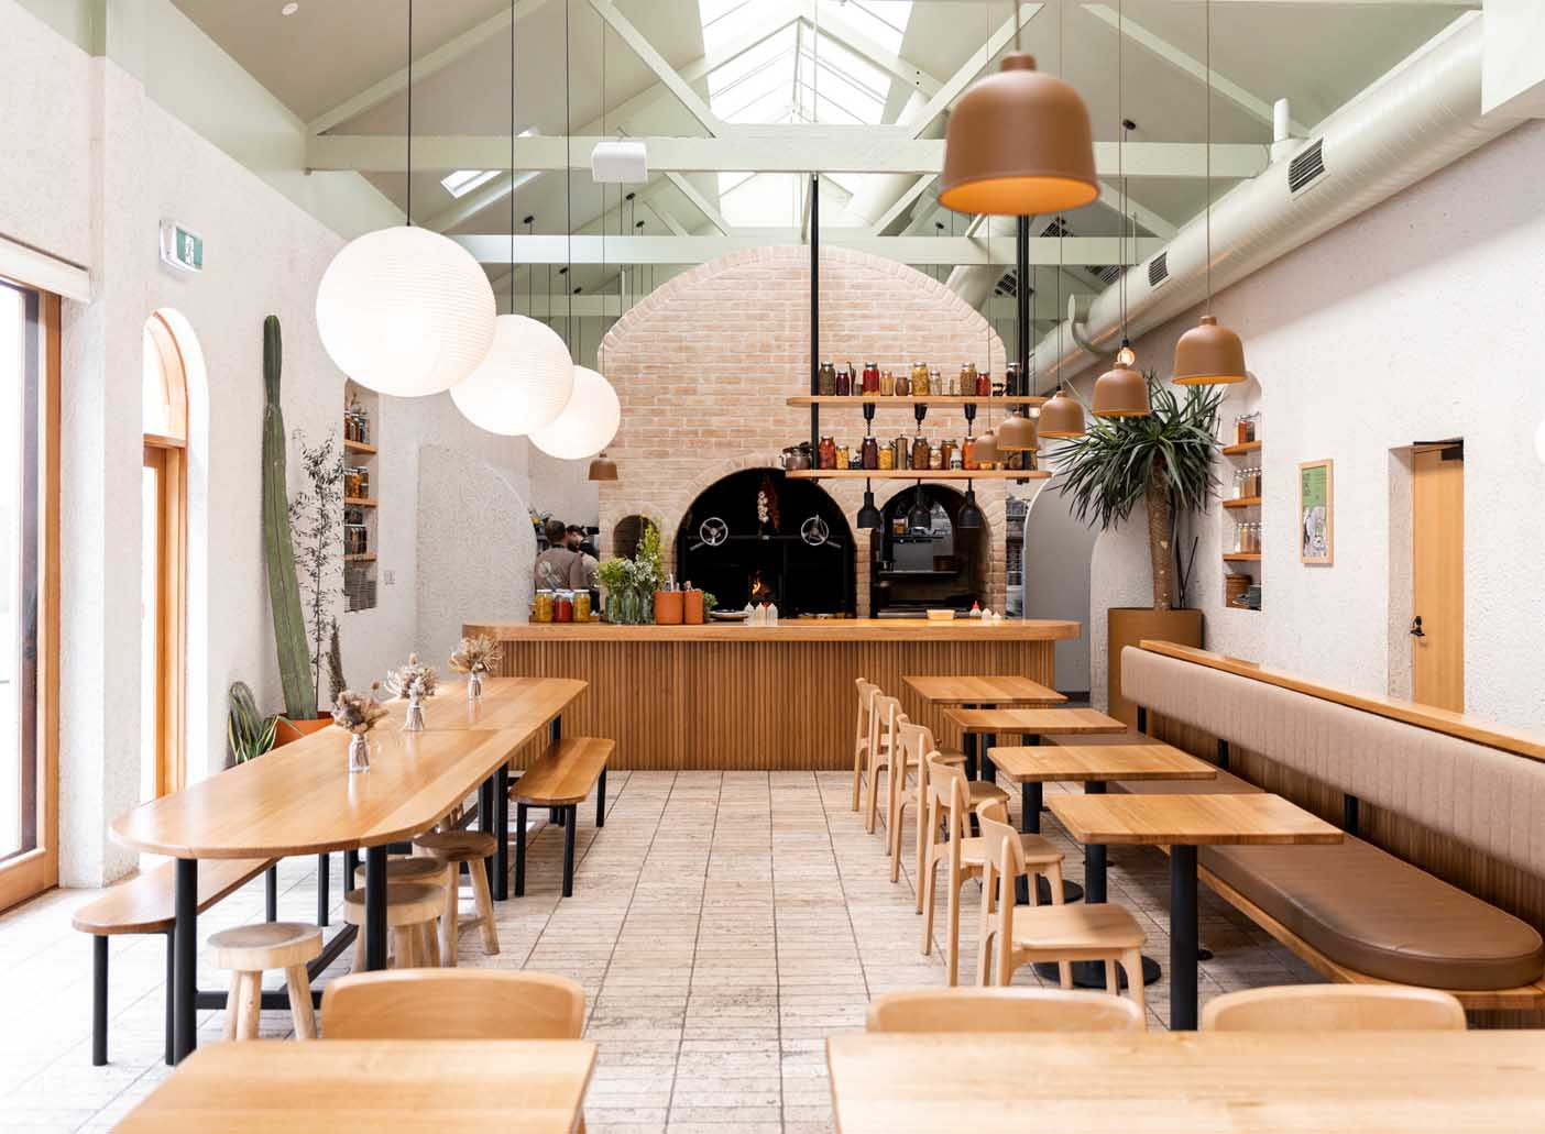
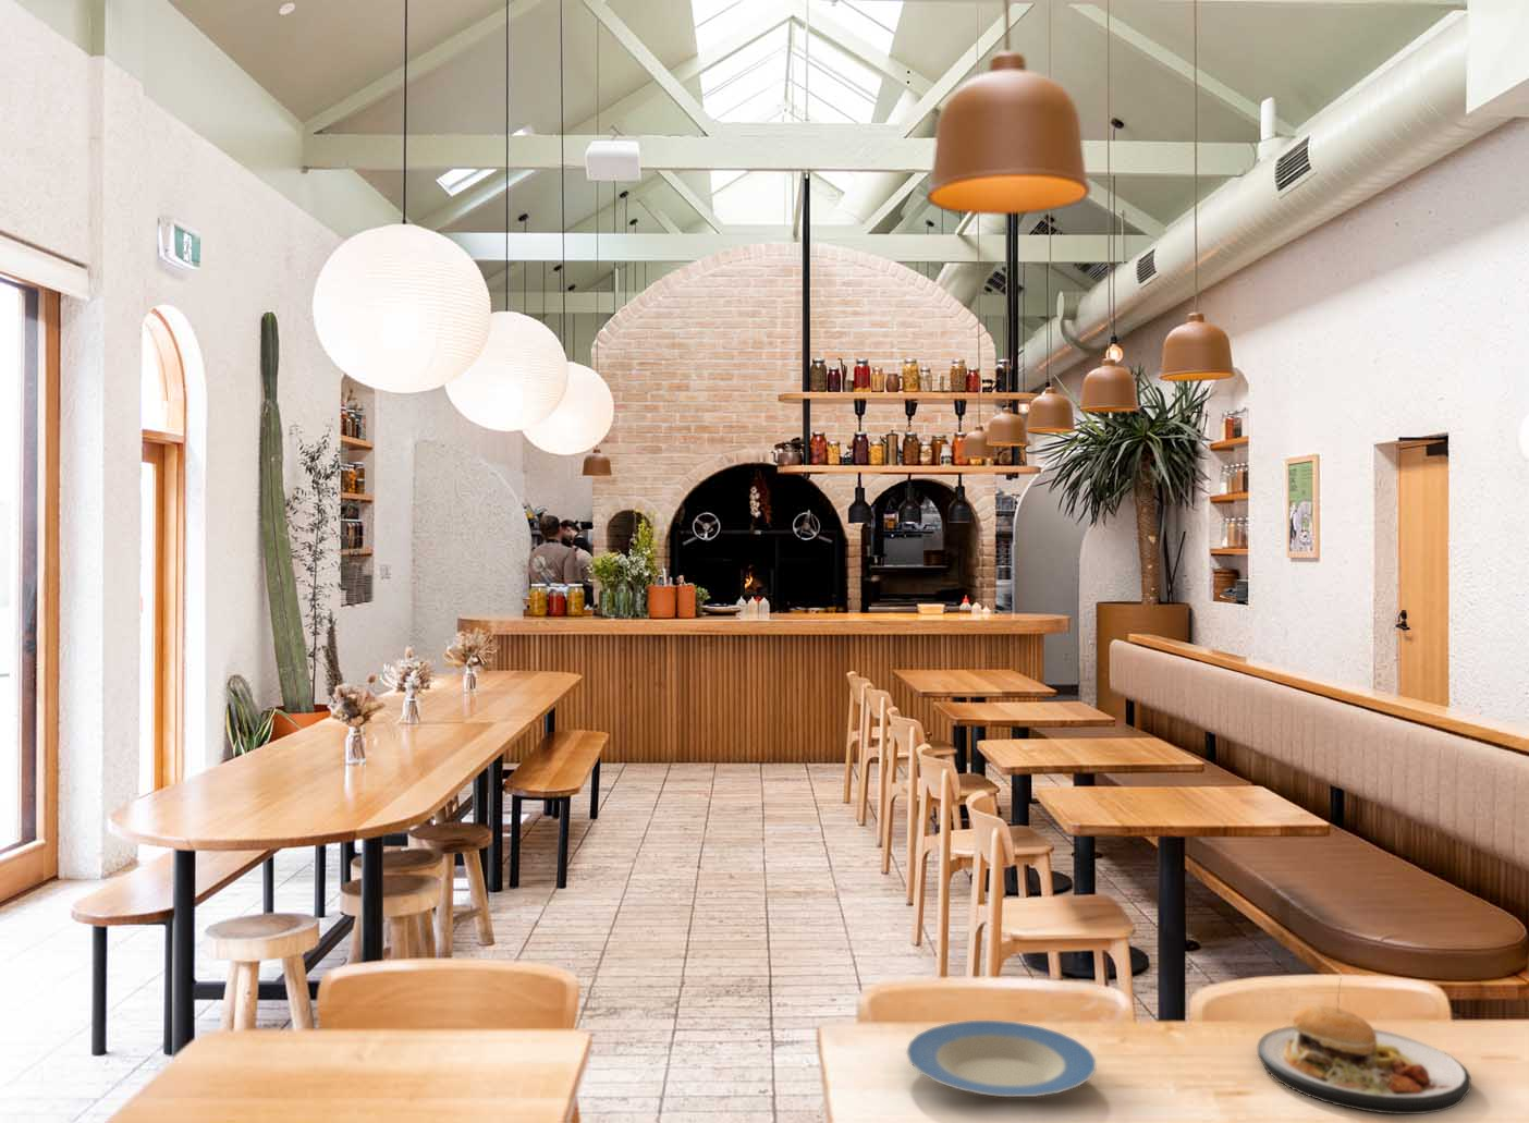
+ plate (1000, 1066)
+ plate (1360, 1024)
